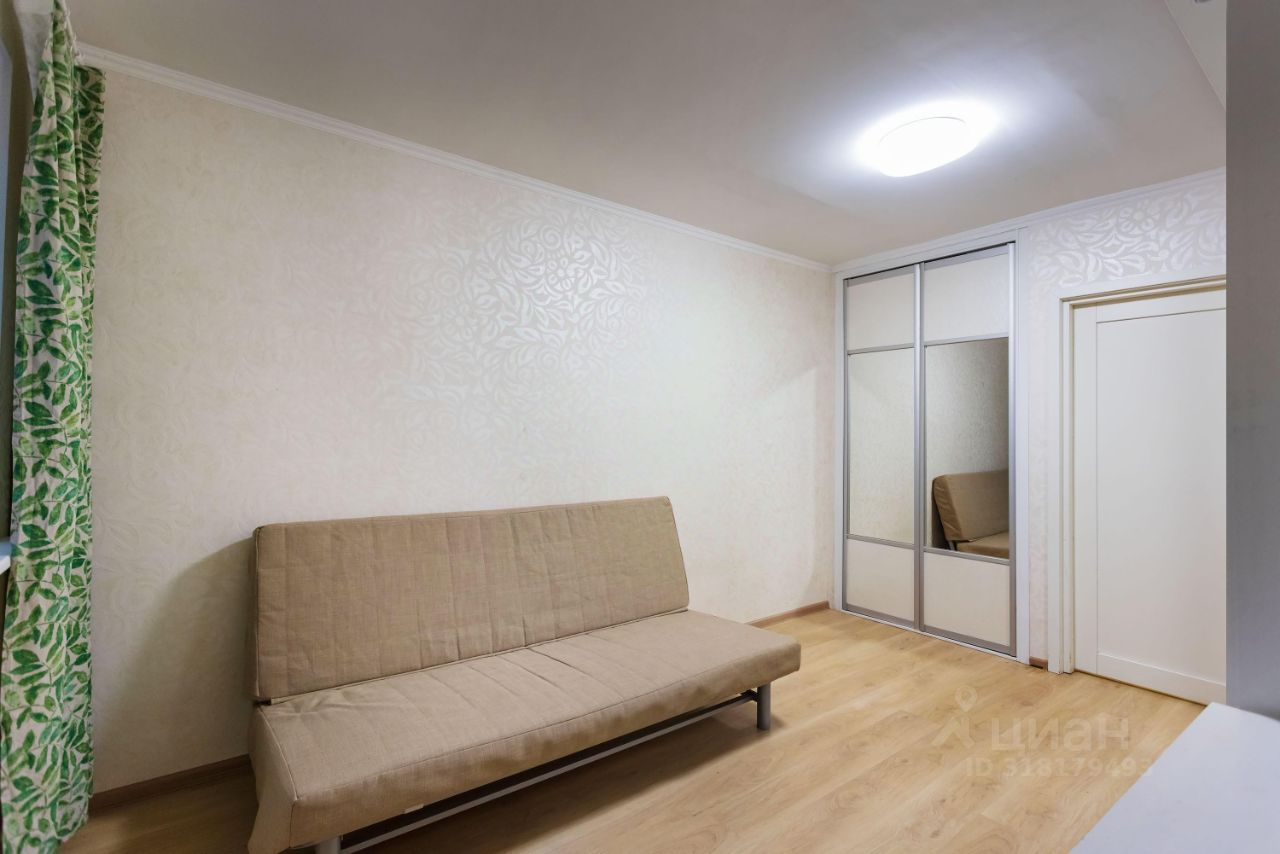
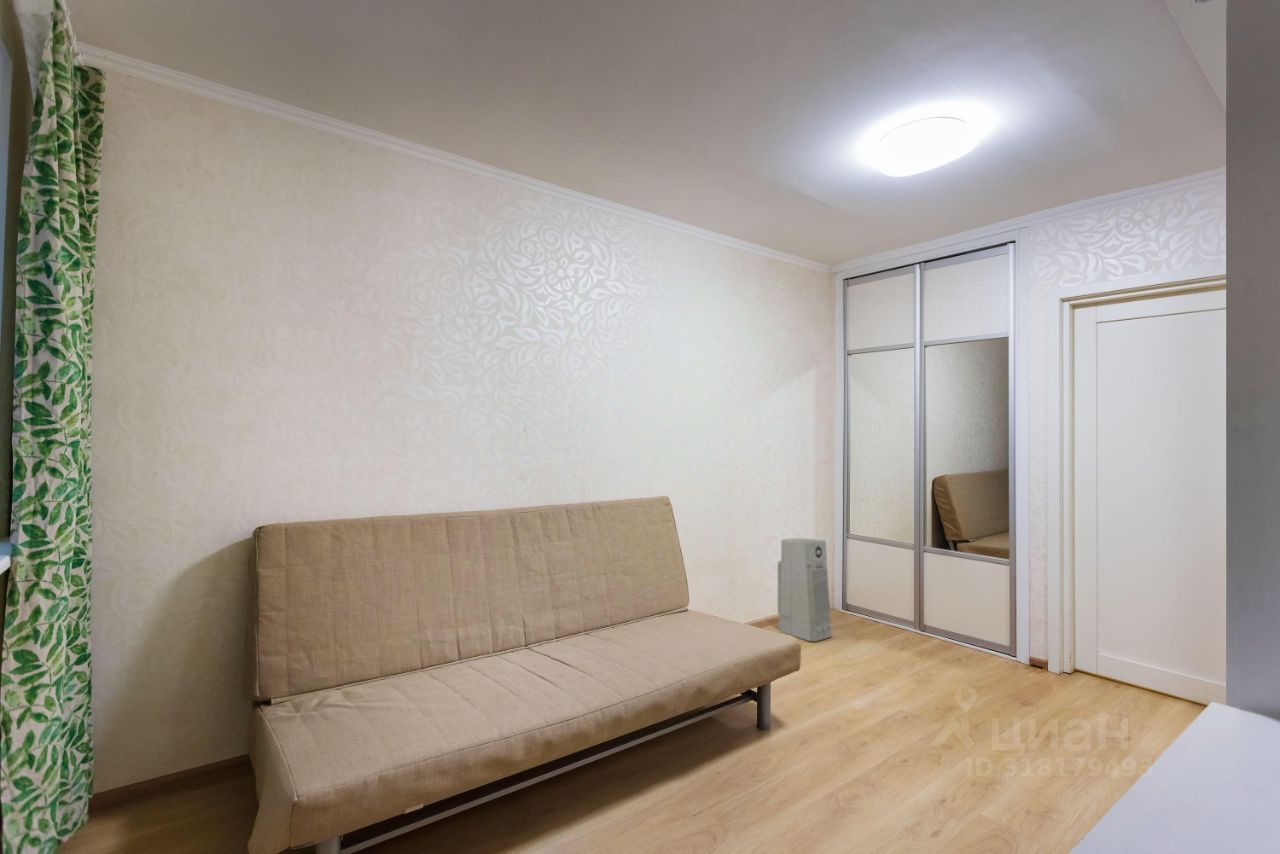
+ air purifier (802, 586)
